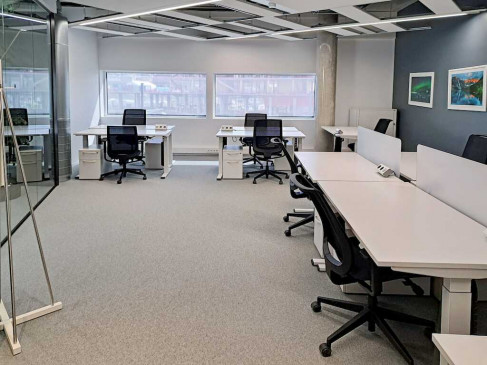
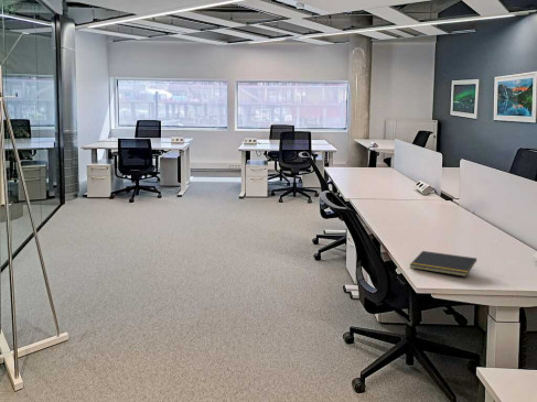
+ notepad (442, 262)
